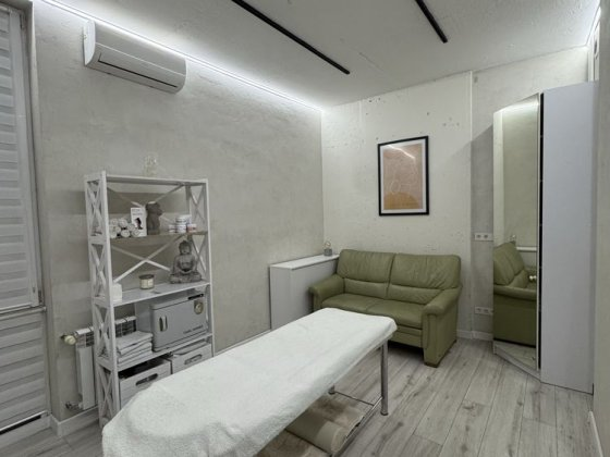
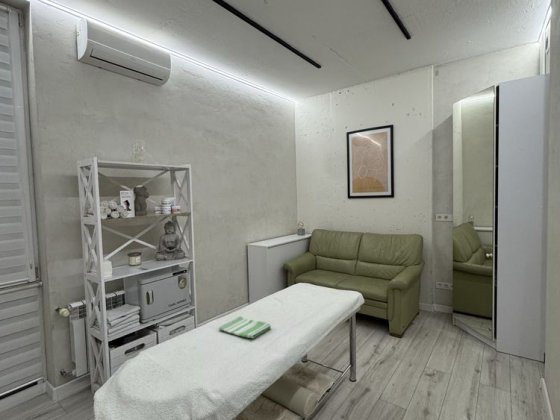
+ dish towel (245, 326)
